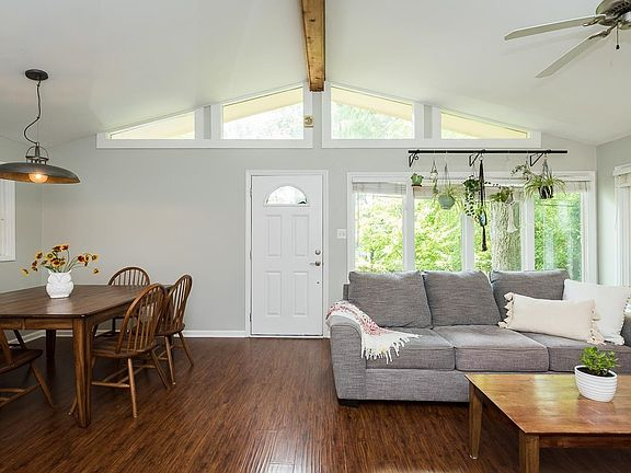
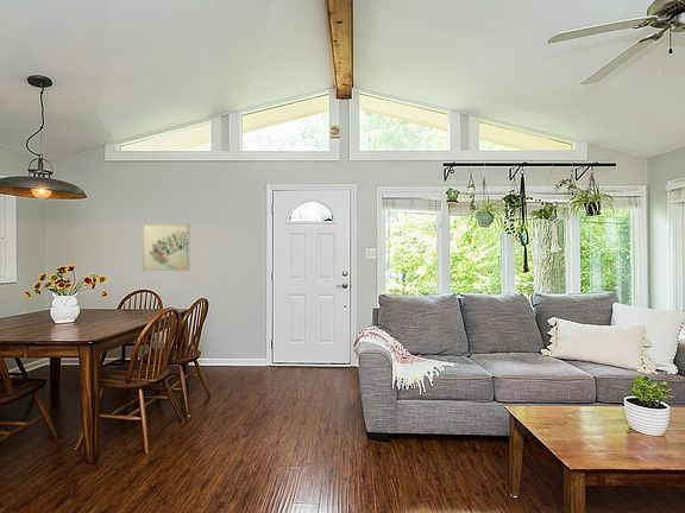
+ wall art (165, 247)
